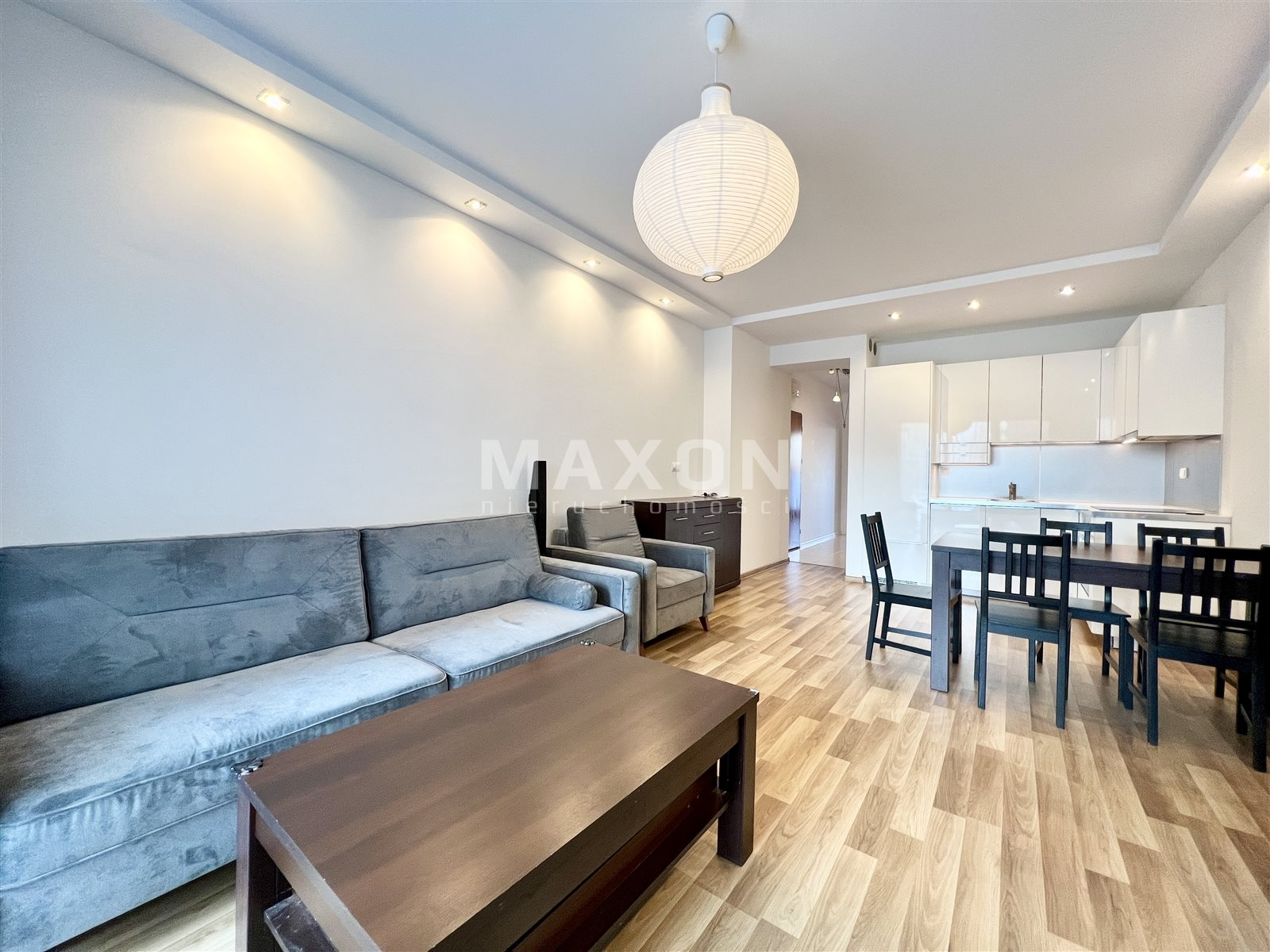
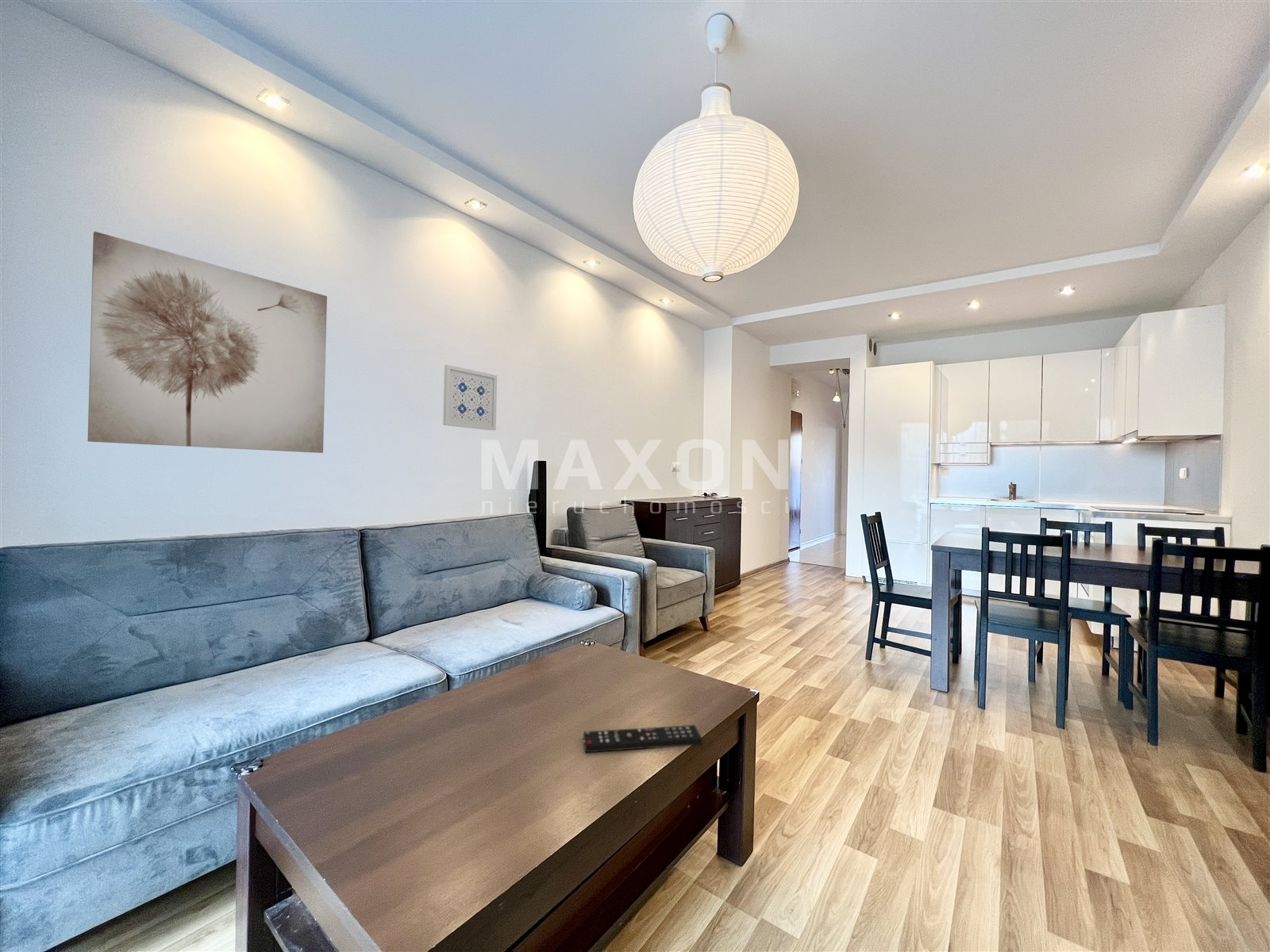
+ wall art (471, 399)
+ remote control (641, 737)
+ wall art (224, 358)
